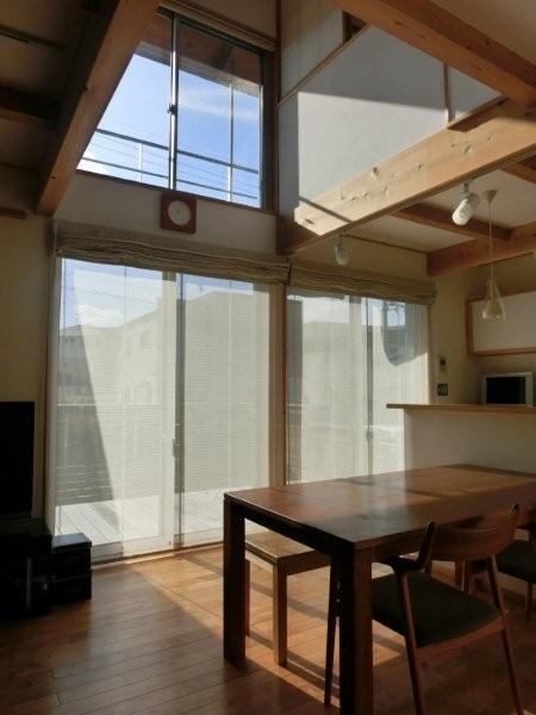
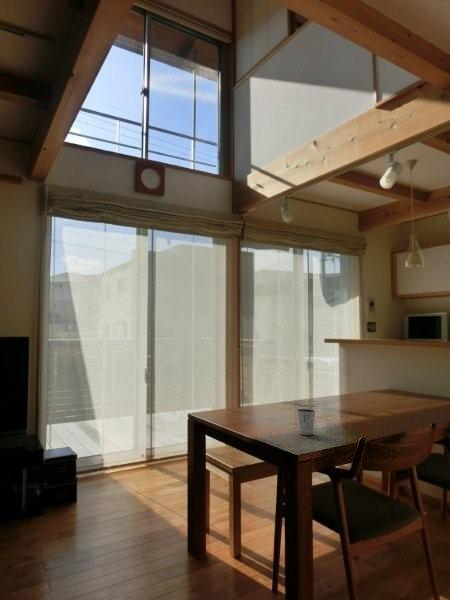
+ dixie cup (306, 422)
